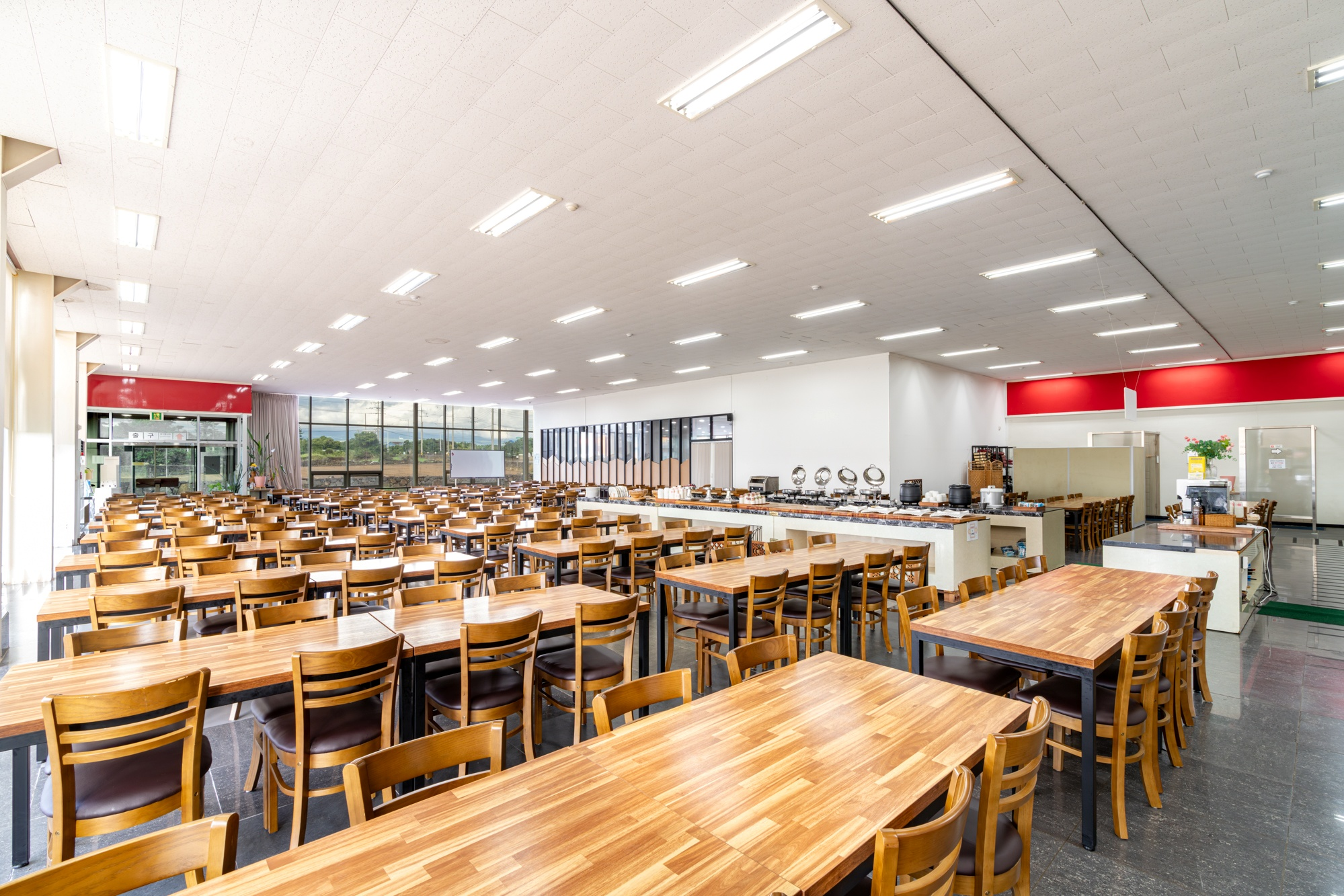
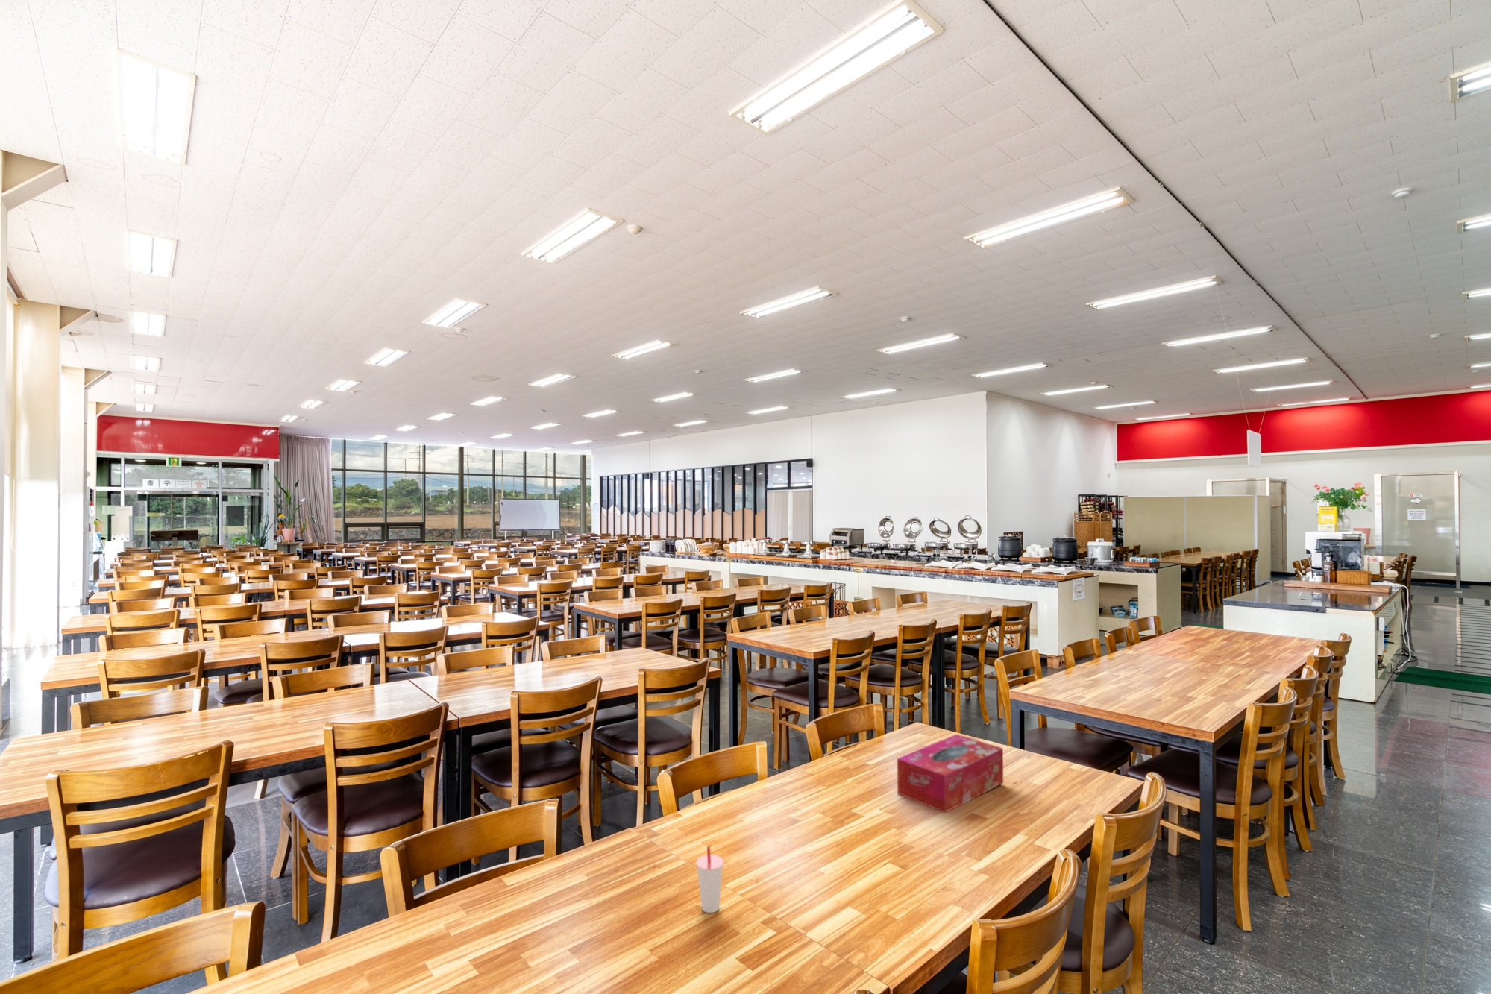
+ tissue box (951, 770)
+ cup (710, 876)
